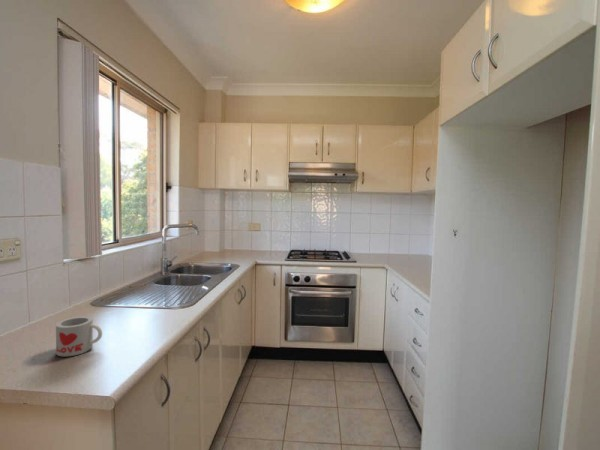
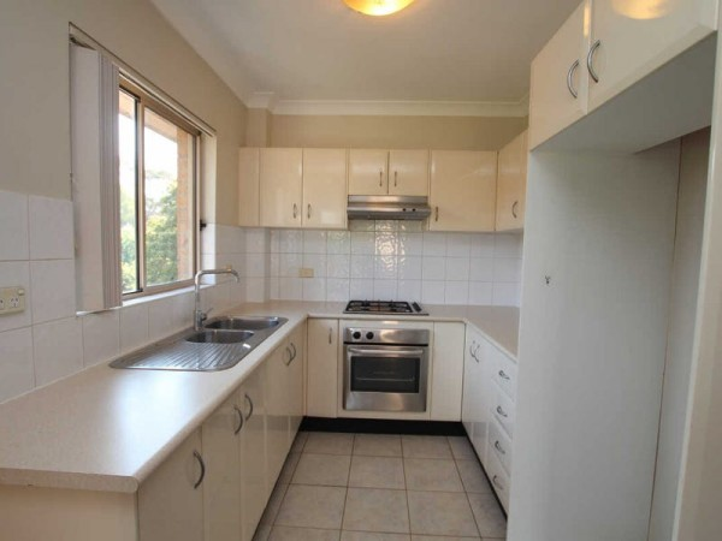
- mug (80, 335)
